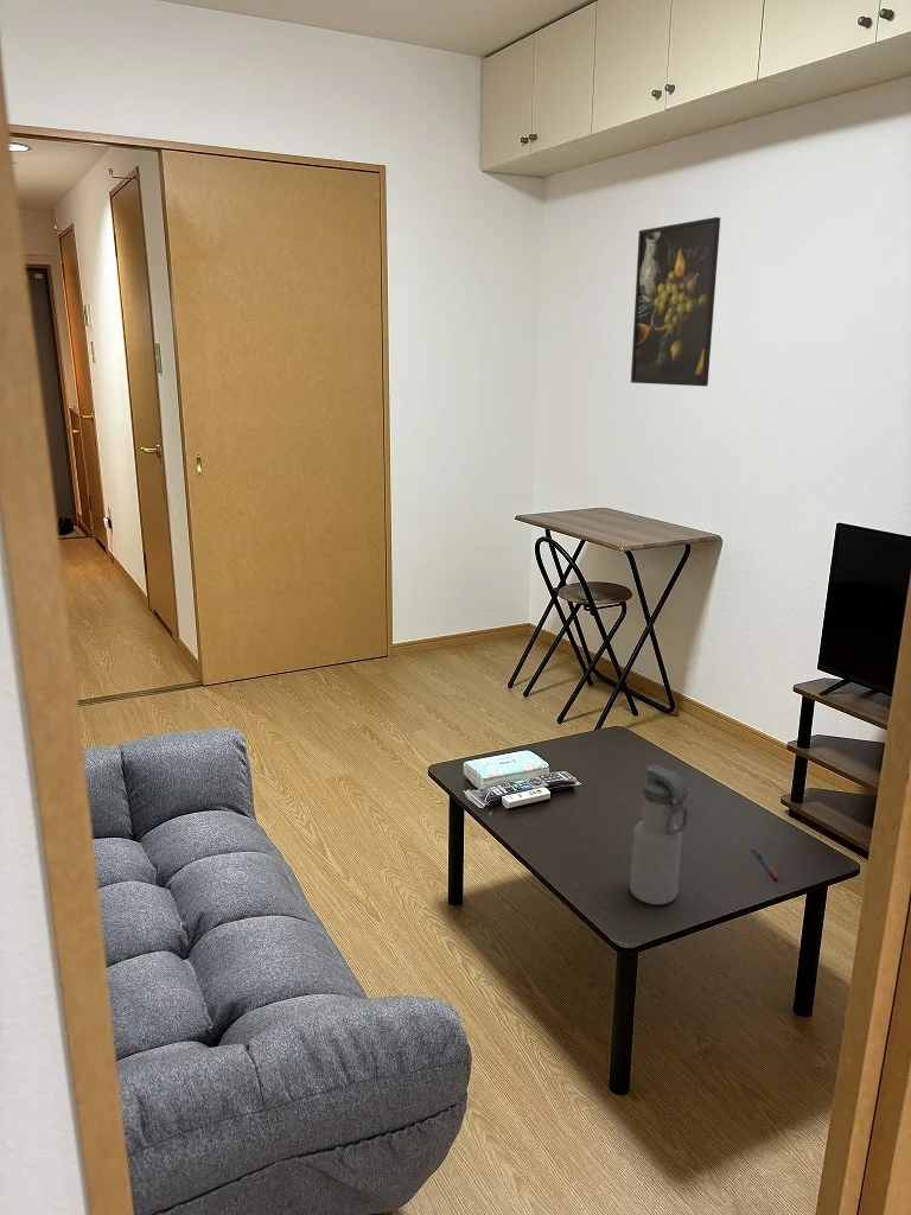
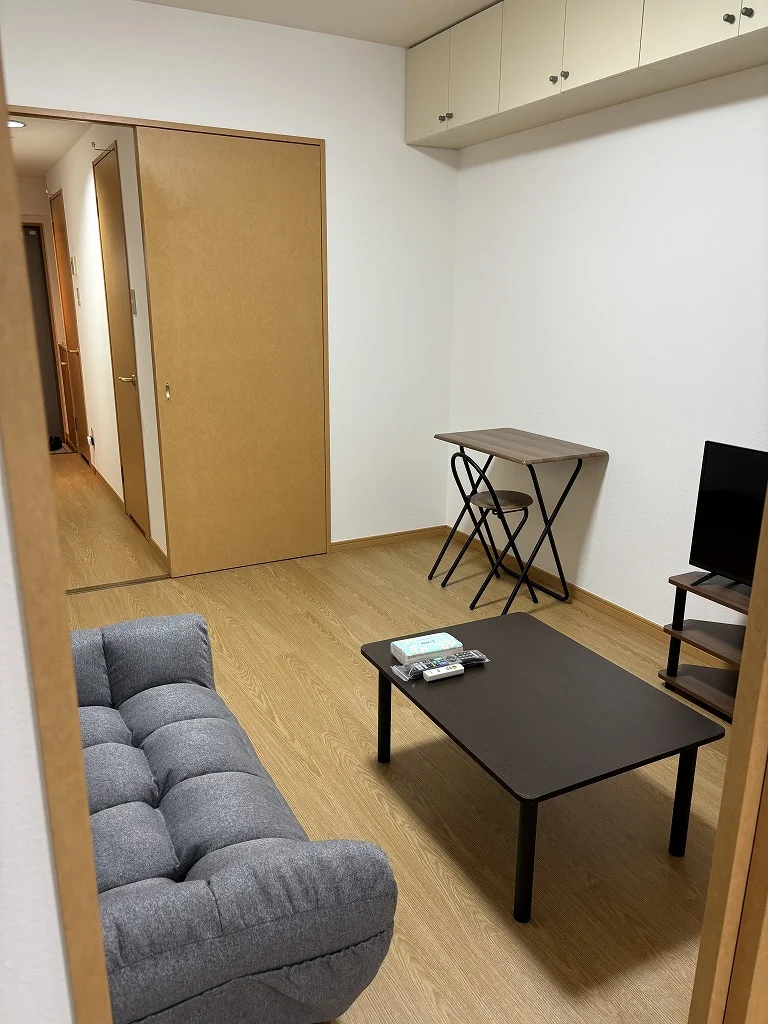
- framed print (671, 305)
- water bottle (658, 833)
- pen (764, 861)
